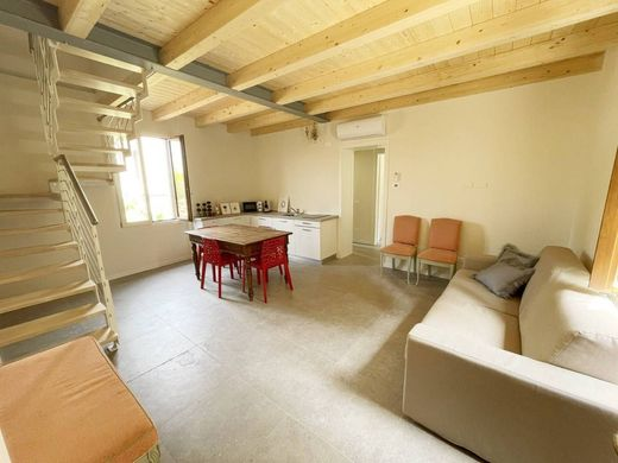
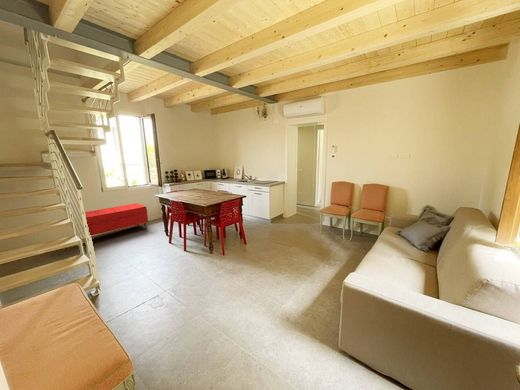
+ bench (114, 221)
